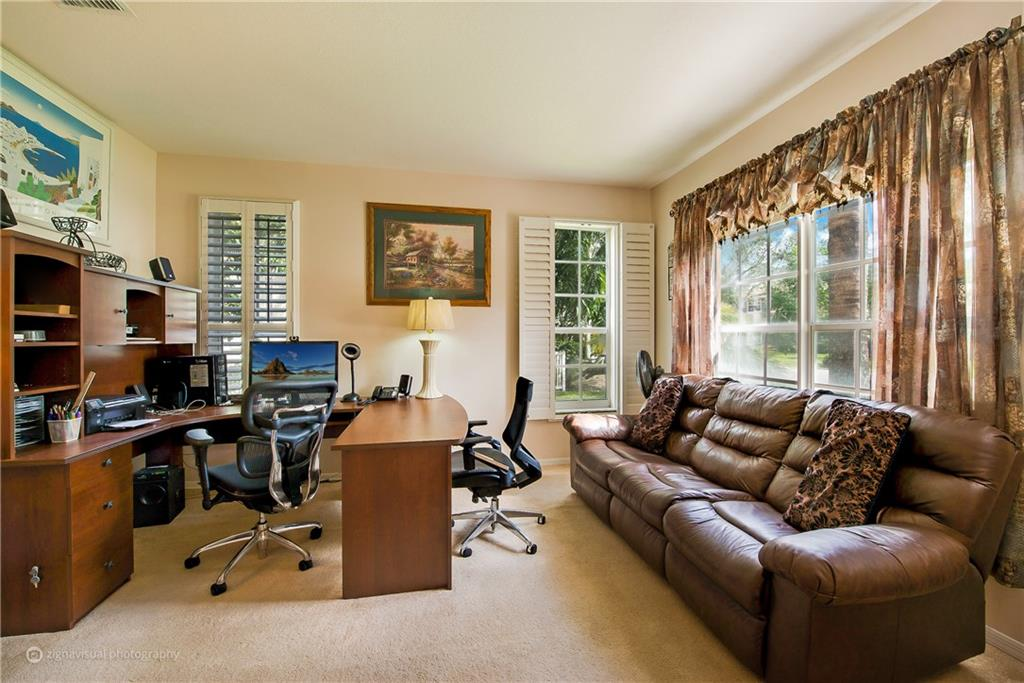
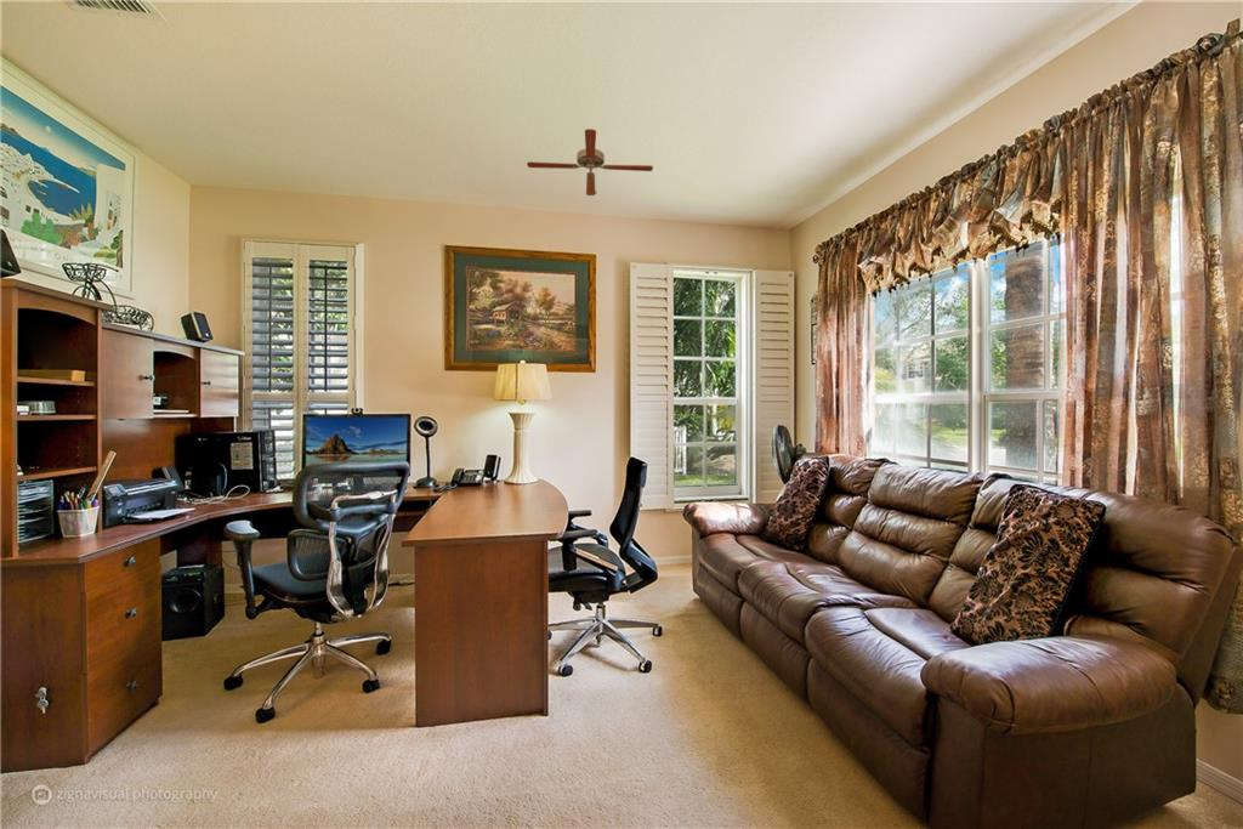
+ ceiling fan (590, 165)
